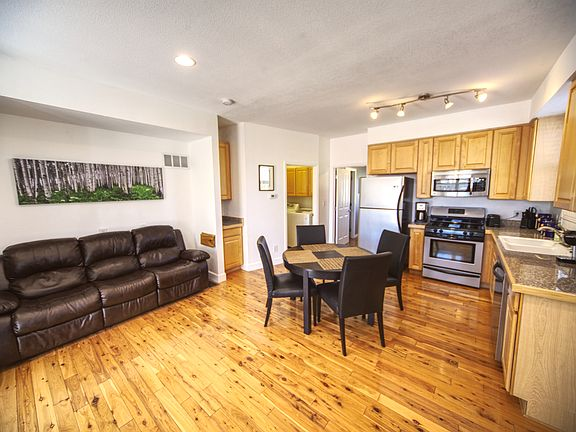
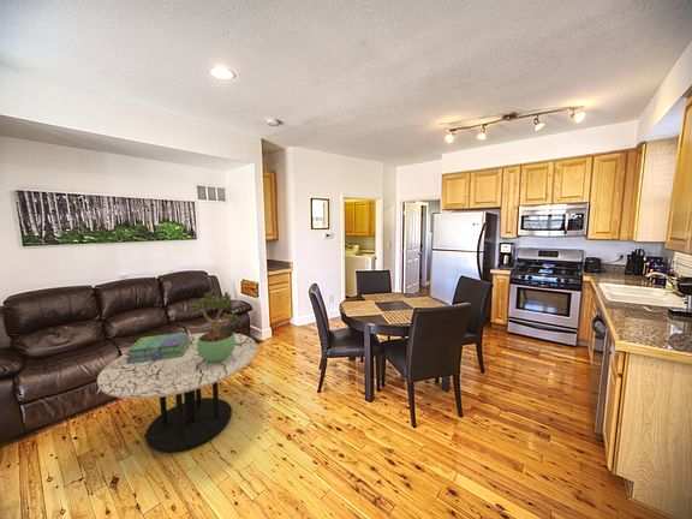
+ coffee table (189, 390)
+ potted plant (213, 326)
+ stack of books (160, 346)
